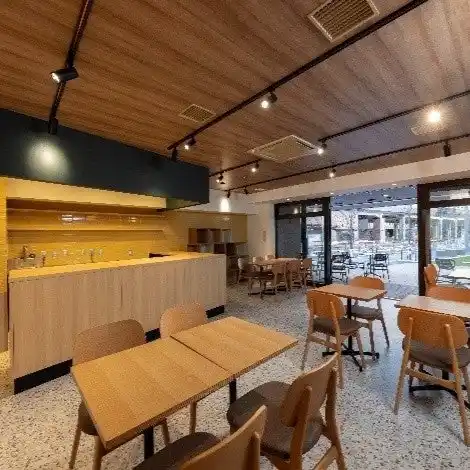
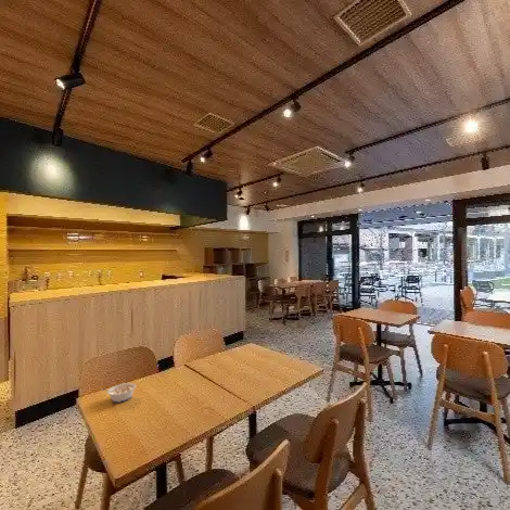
+ legume (120, 393)
